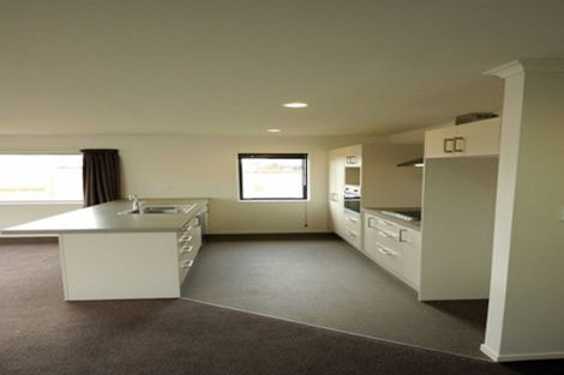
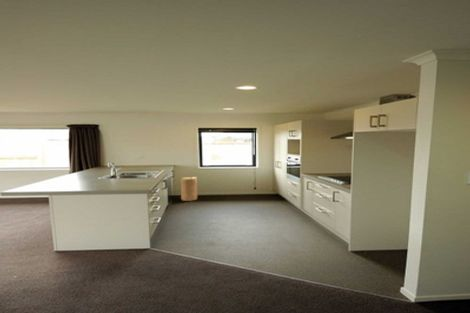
+ basket (189, 188)
